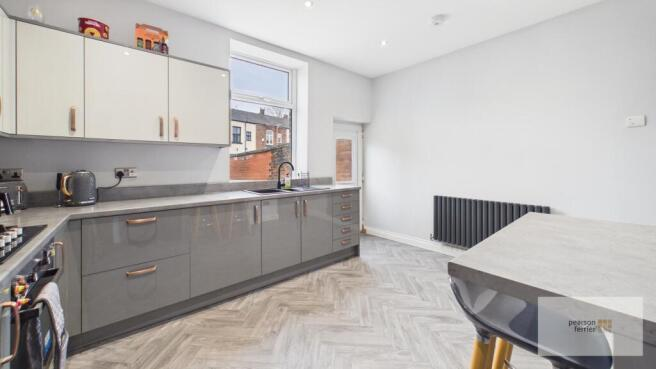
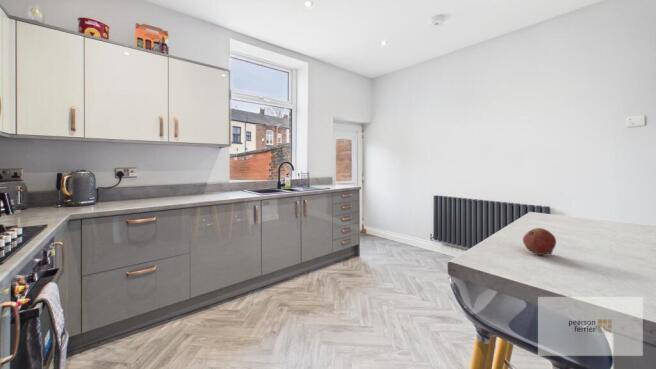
+ fruit (539, 241)
